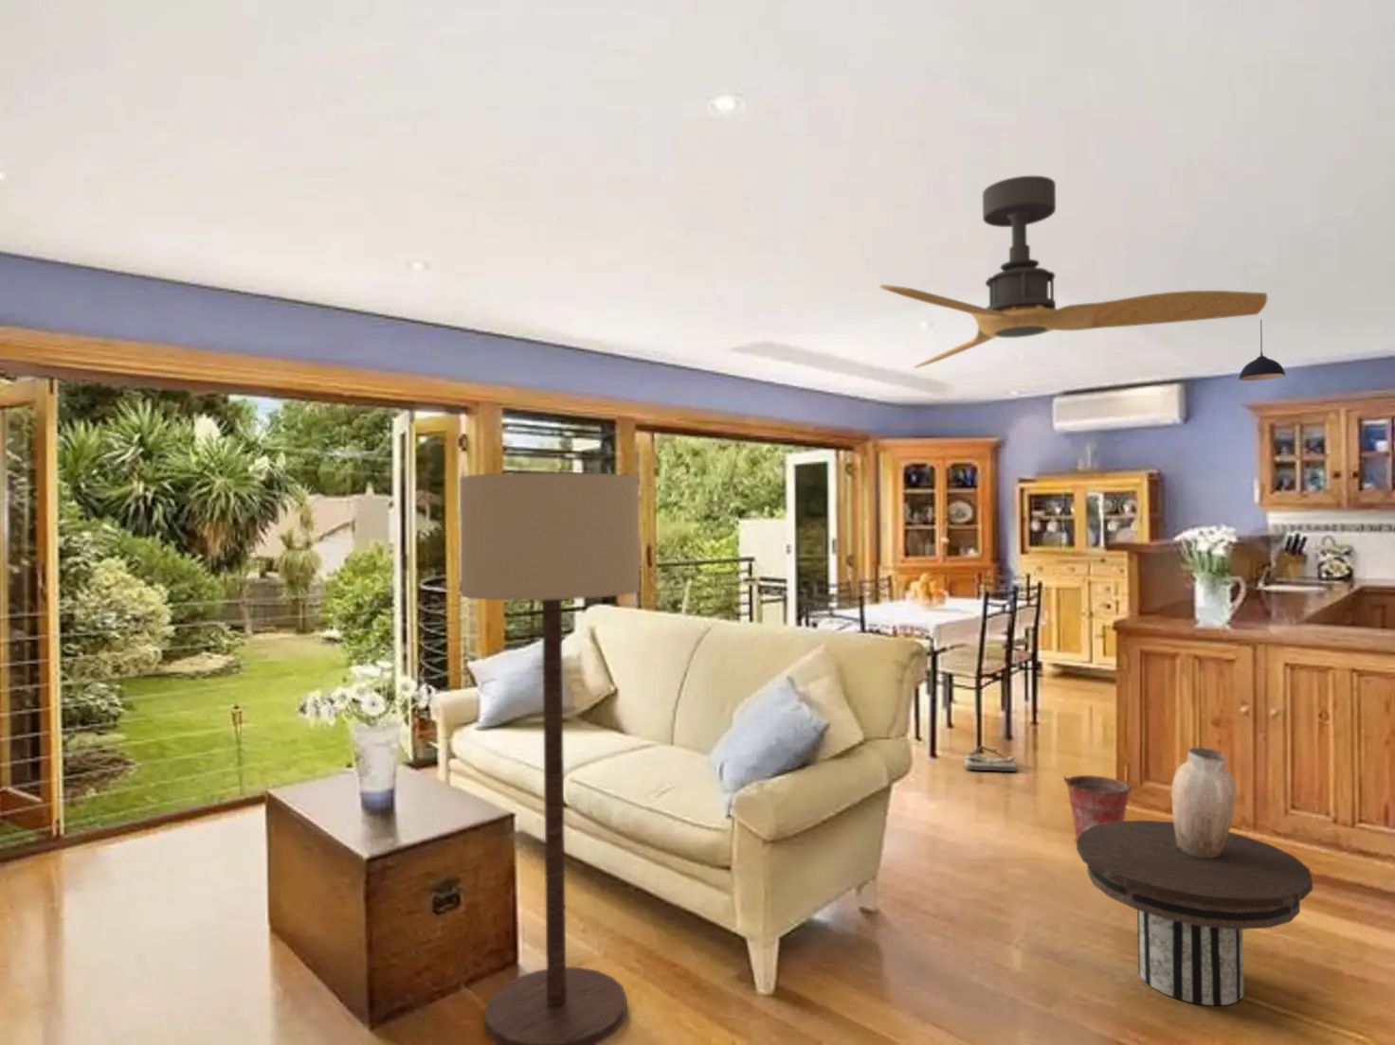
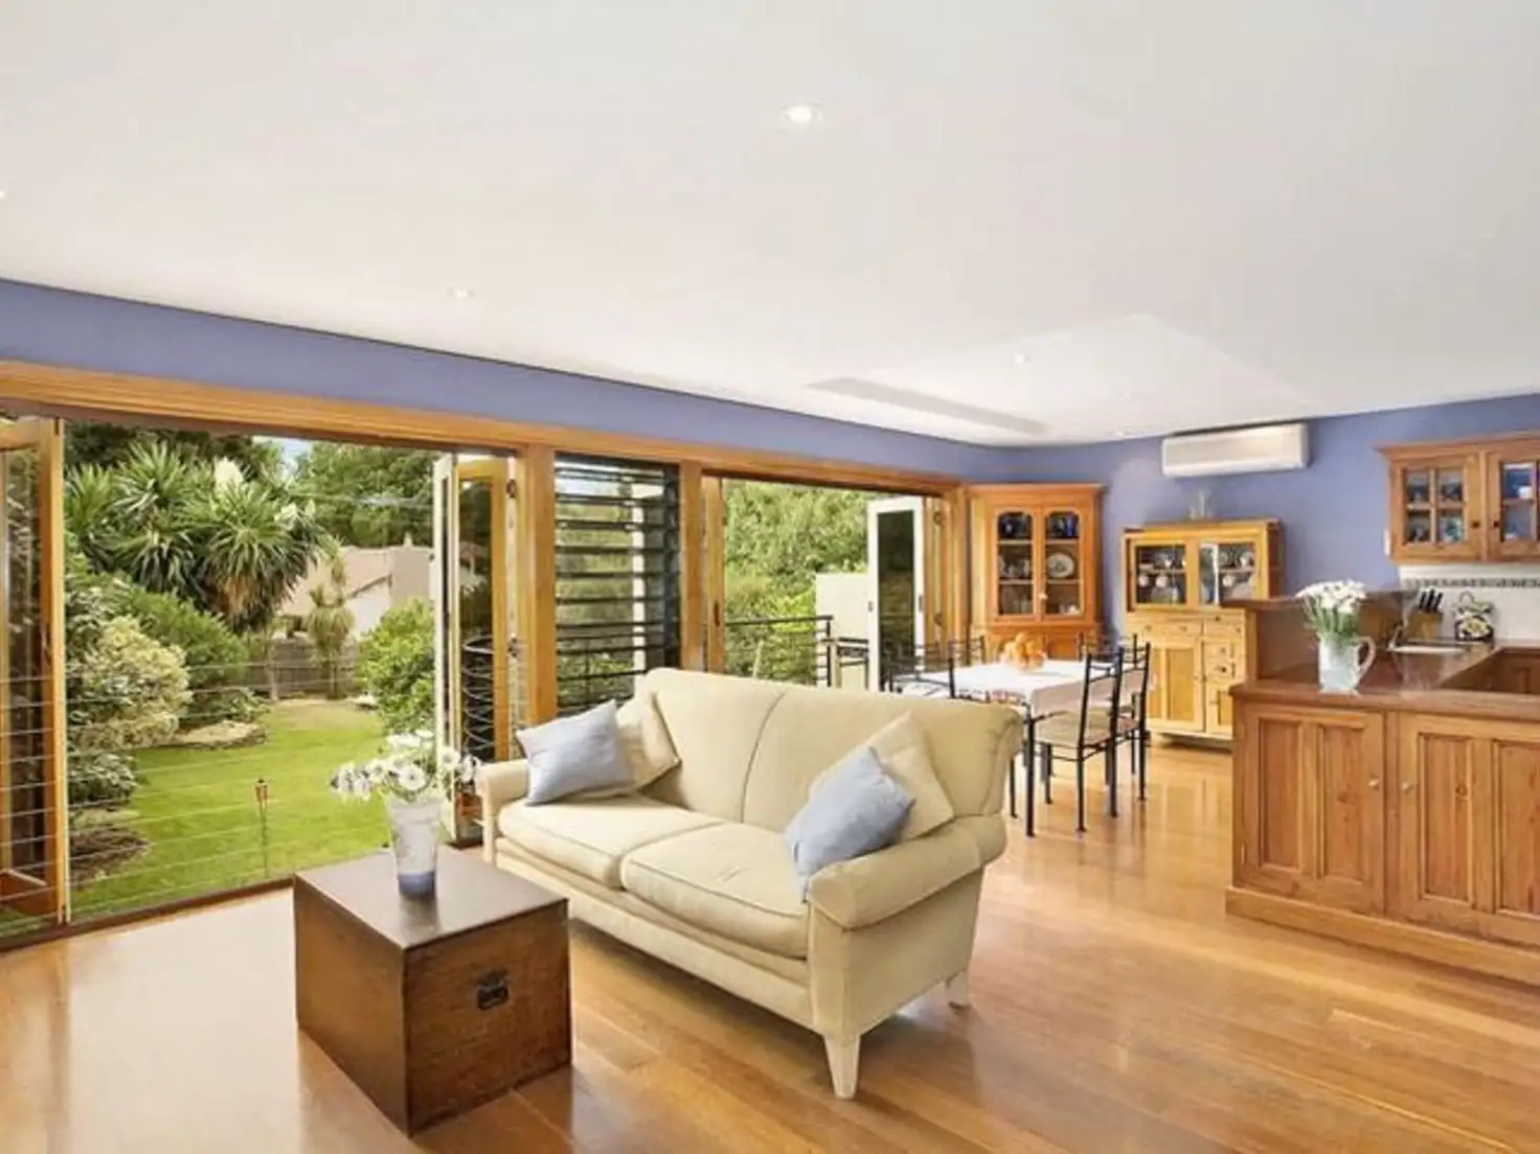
- floor lamp (554, 745)
- pendant light (1261, 348)
- side table (1188, 918)
- ceiling fan (1052, 271)
- vase (1203, 800)
- bucket (1097, 810)
- bag (986, 759)
